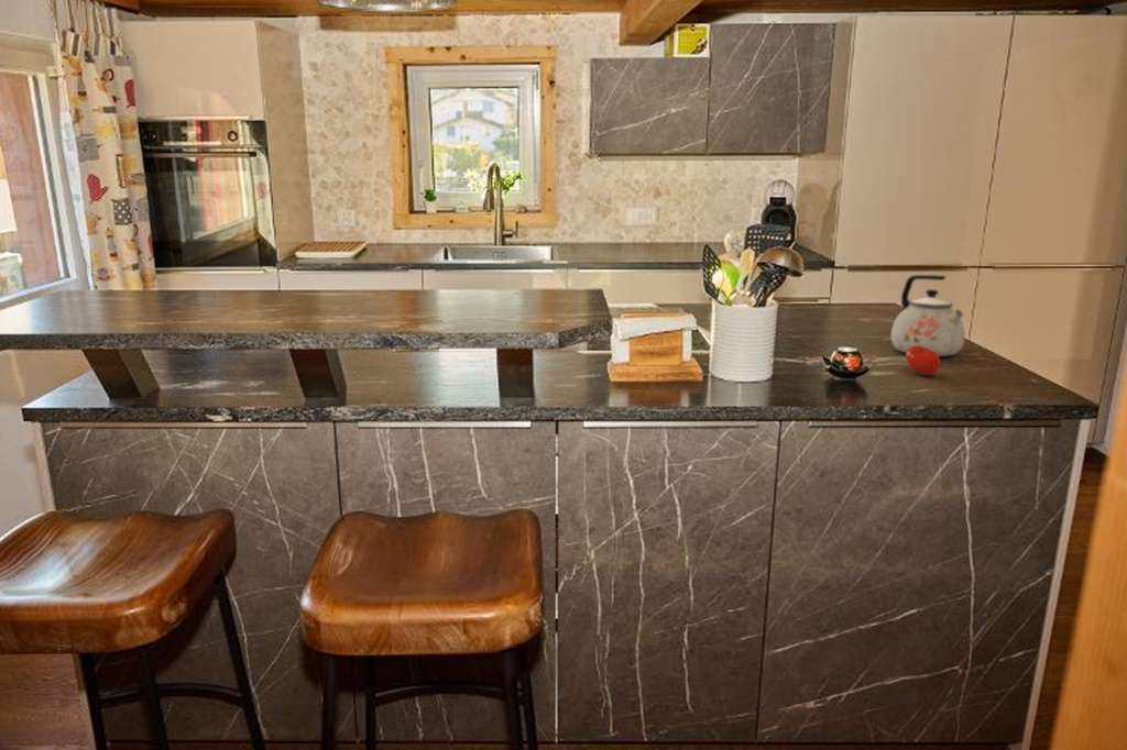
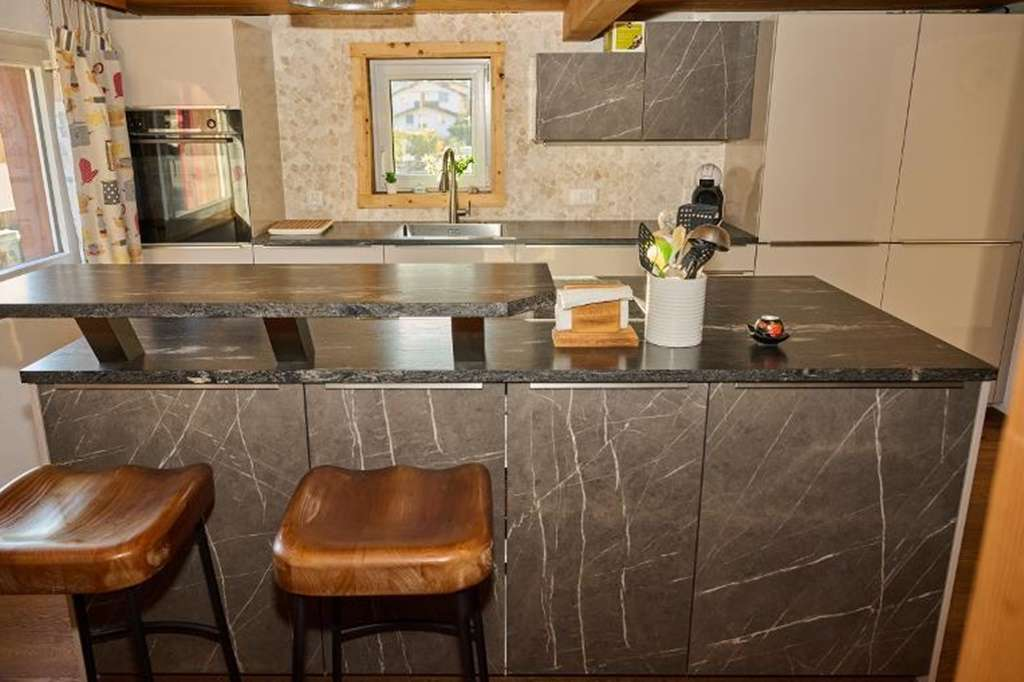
- fruit (923, 360)
- kettle (930, 313)
